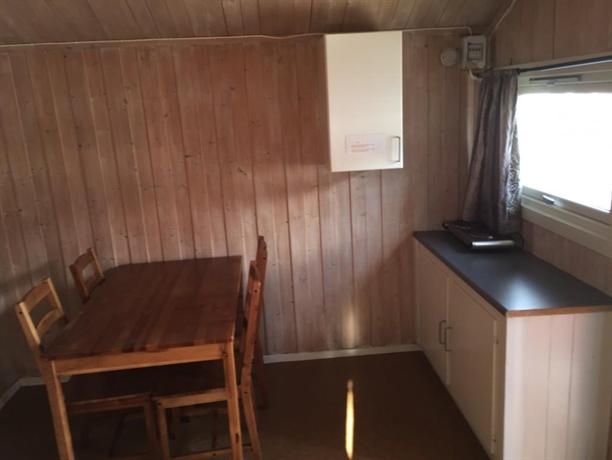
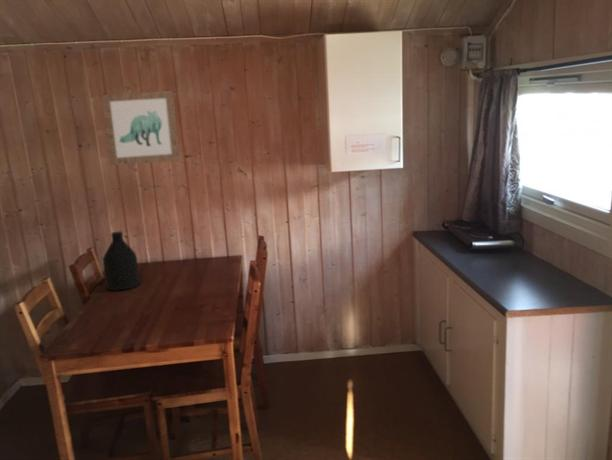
+ wall art (141, 128)
+ bottle (120, 259)
